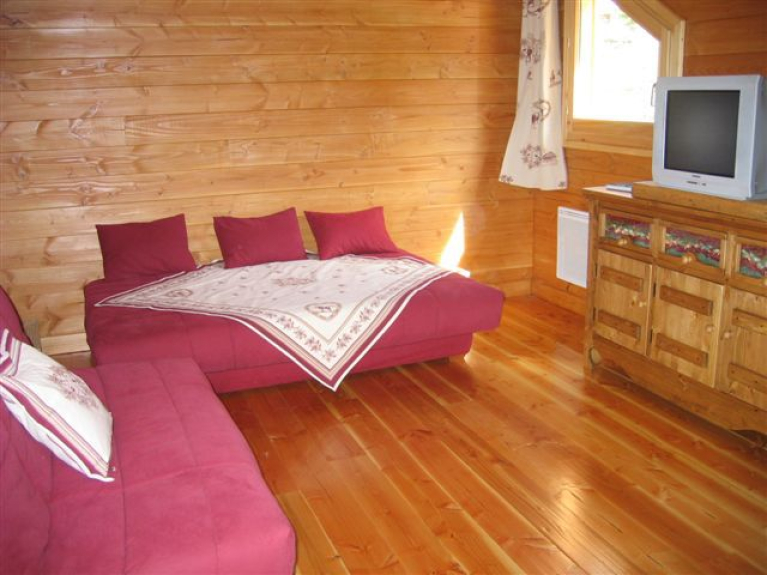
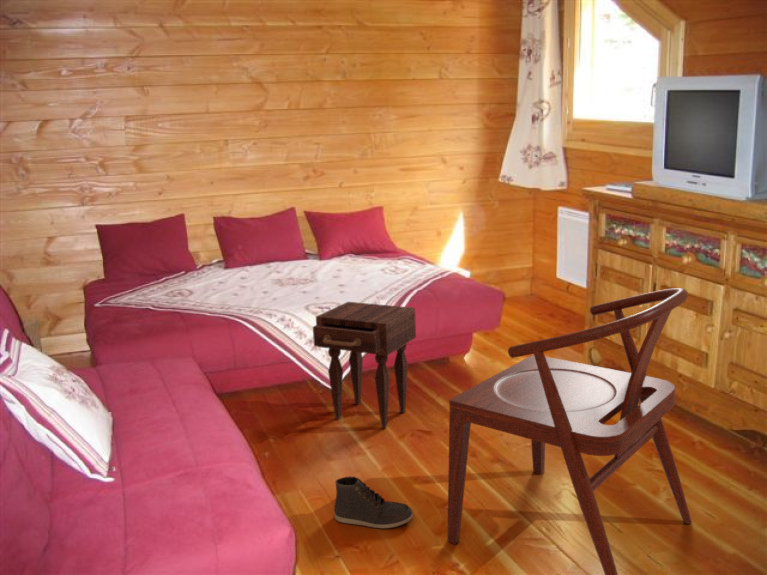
+ sneaker (372, 501)
+ nightstand (361, 368)
+ chair (574, 413)
